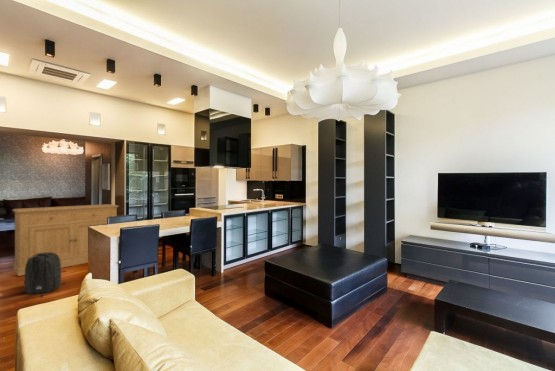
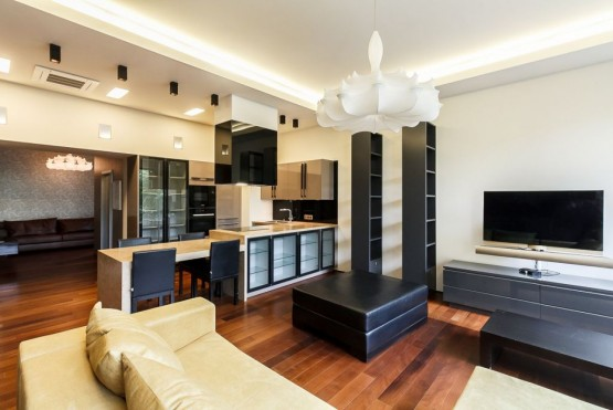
- sideboard (70, 234)
- backpack (42, 272)
